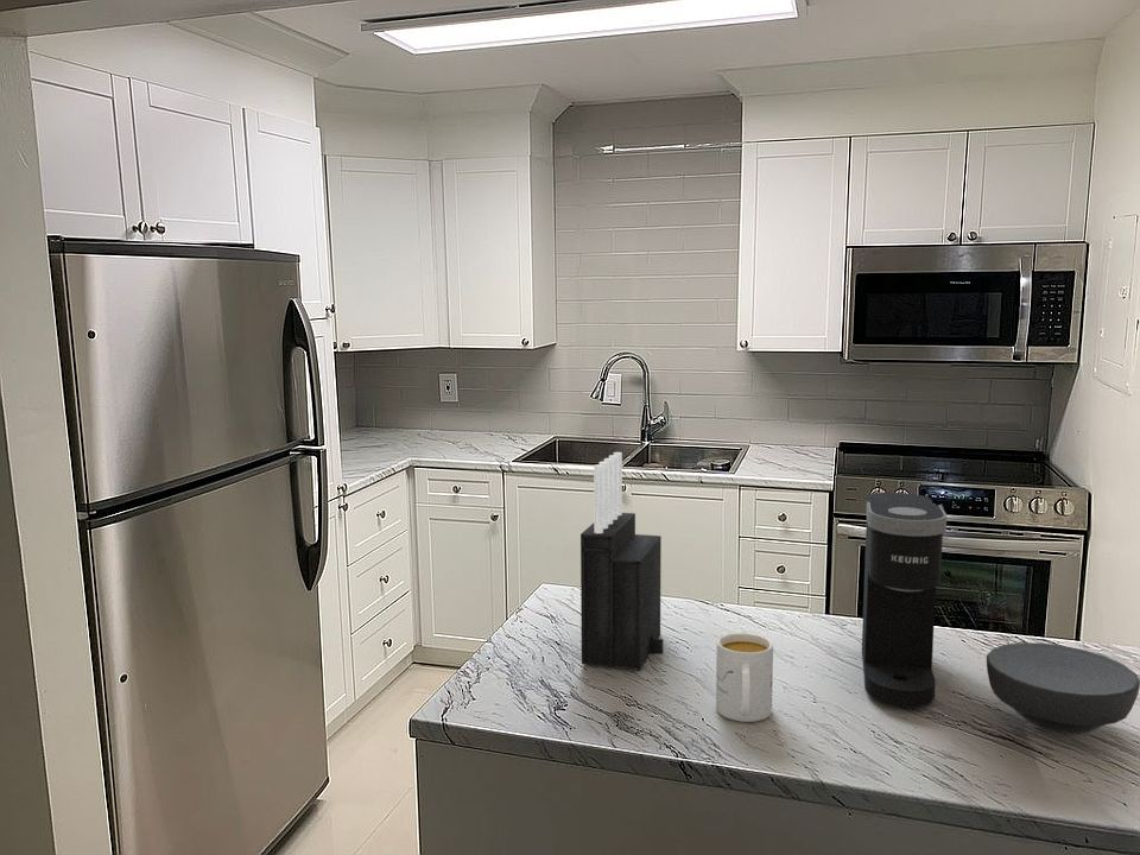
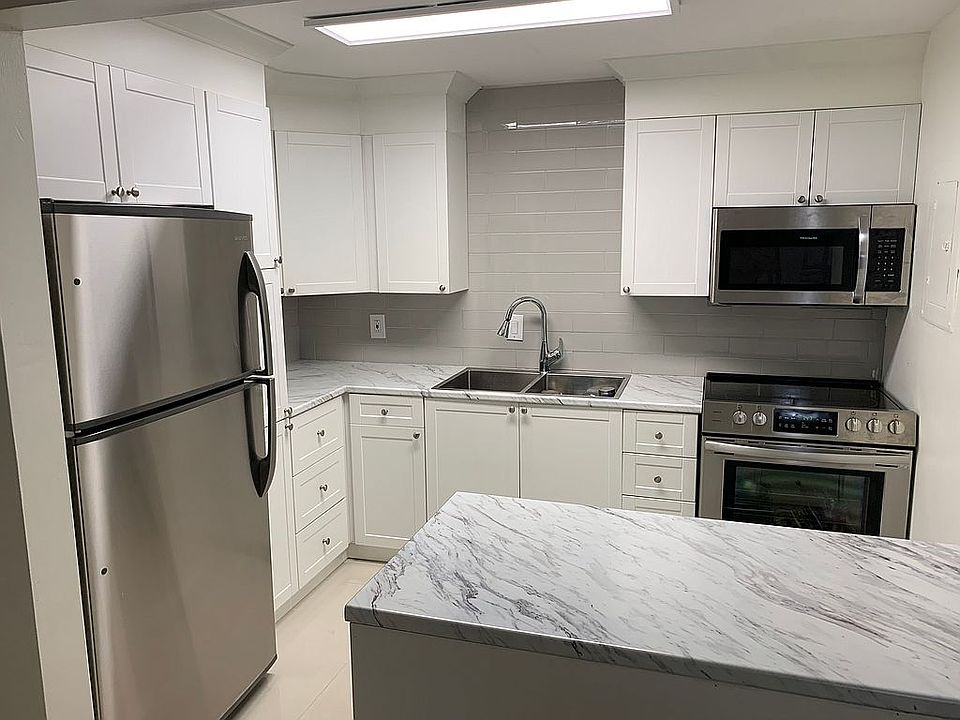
- mug (745, 680)
- bowl (1058, 697)
- knife block (628, 556)
- coffee maker (899, 589)
